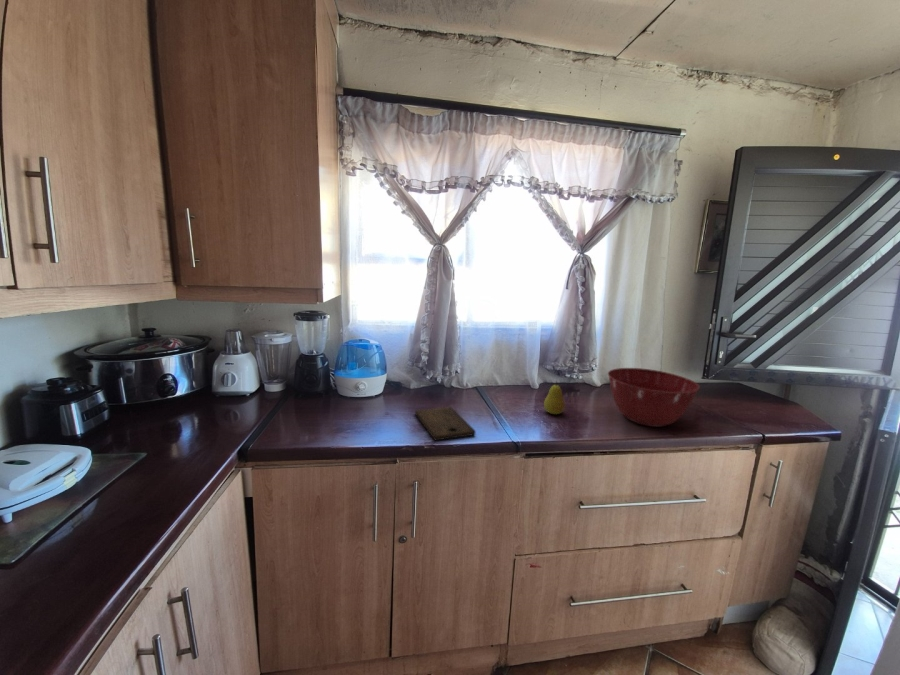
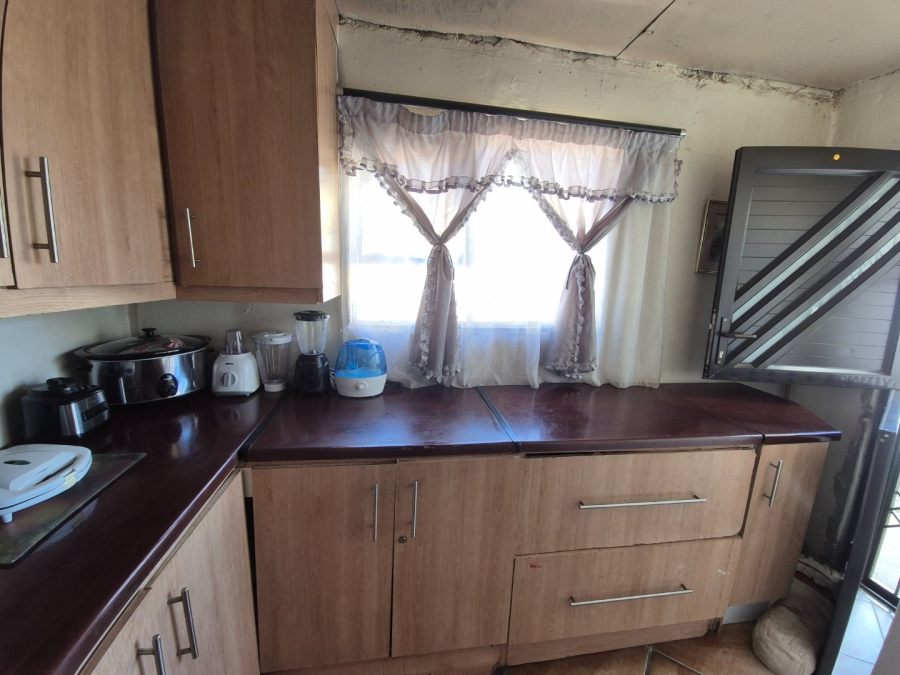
- fruit (555, 396)
- mixing bowl (648, 398)
- cutting board (443, 421)
